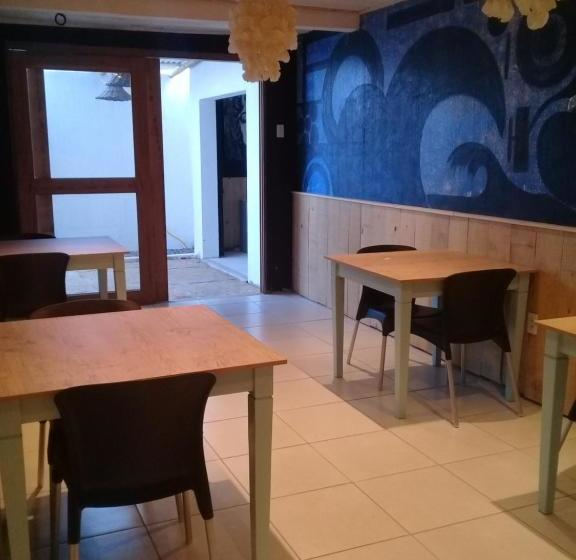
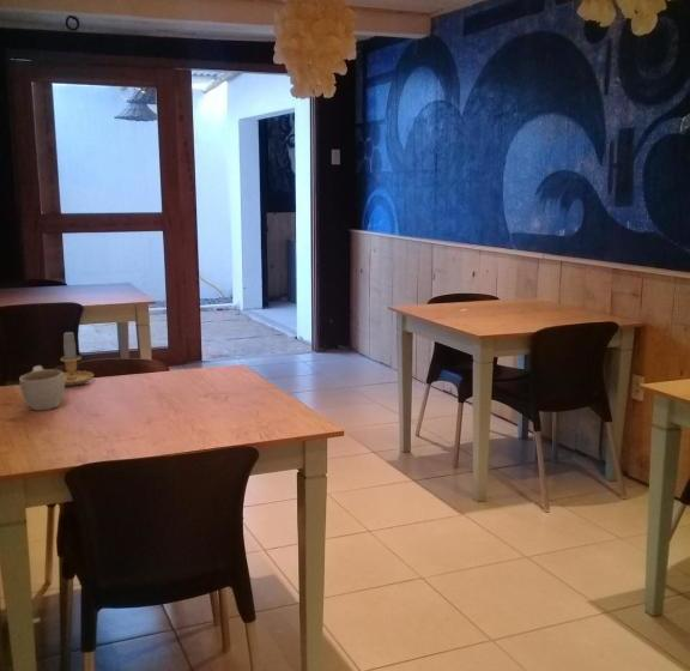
+ cup (43, 387)
+ candle (69, 355)
